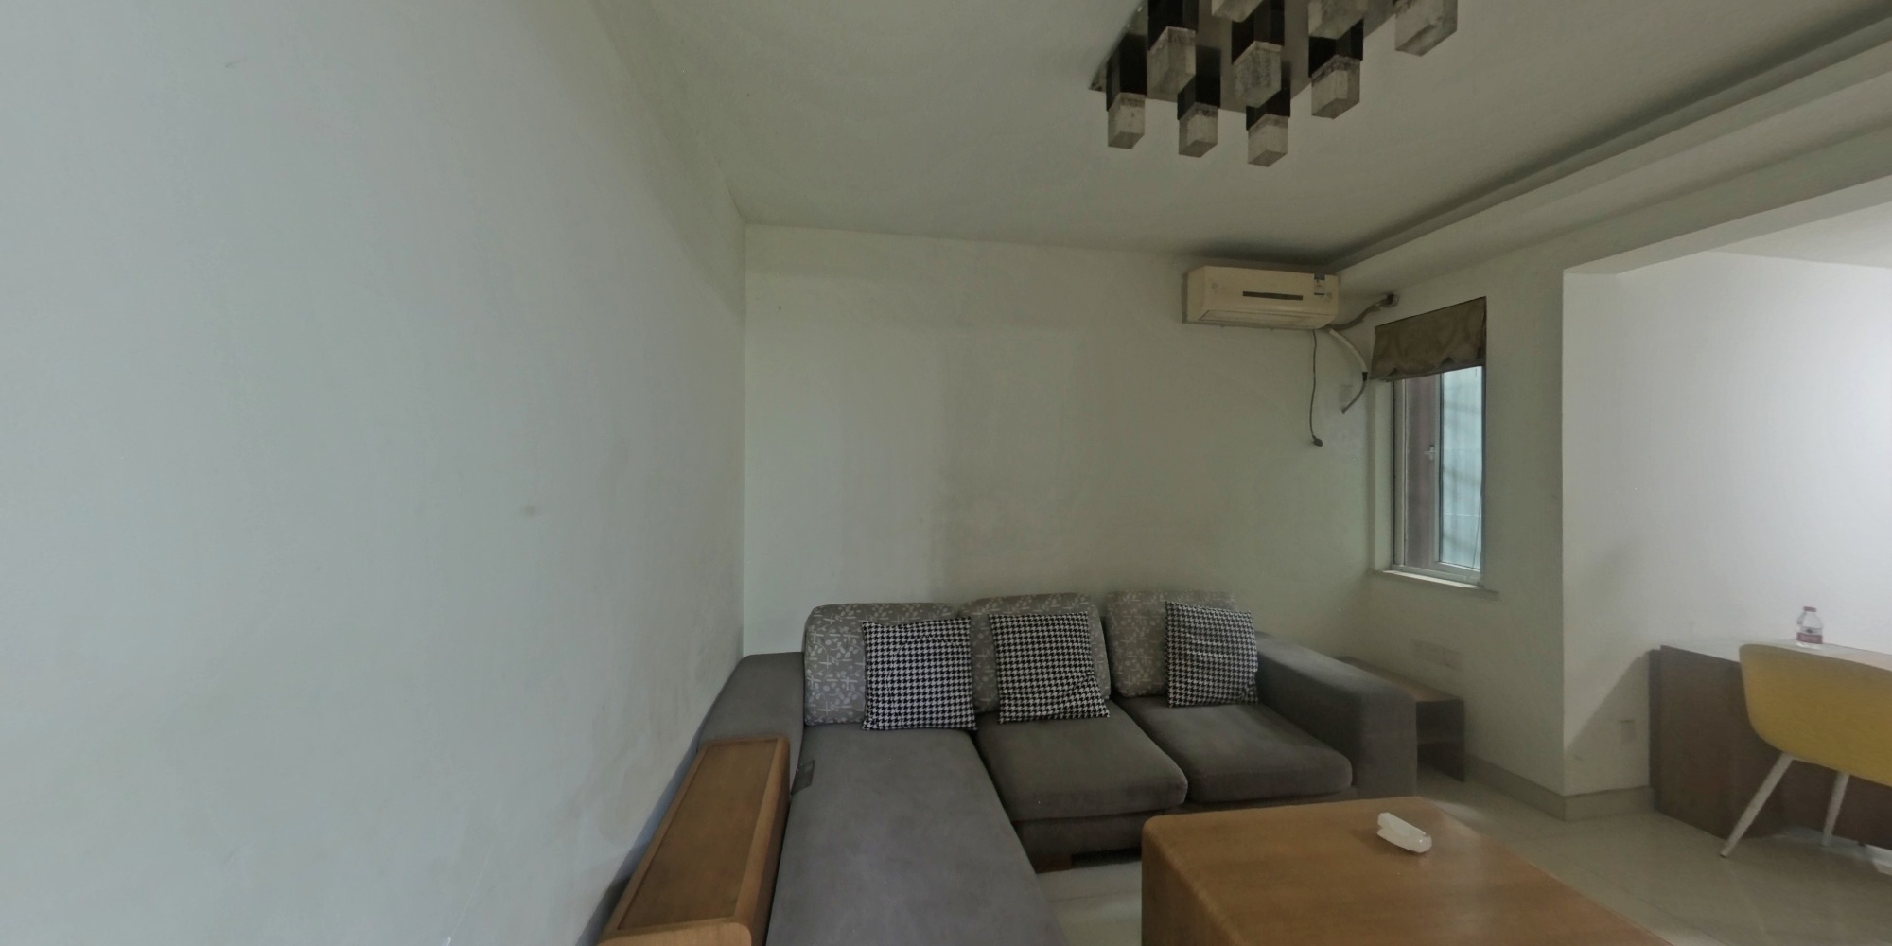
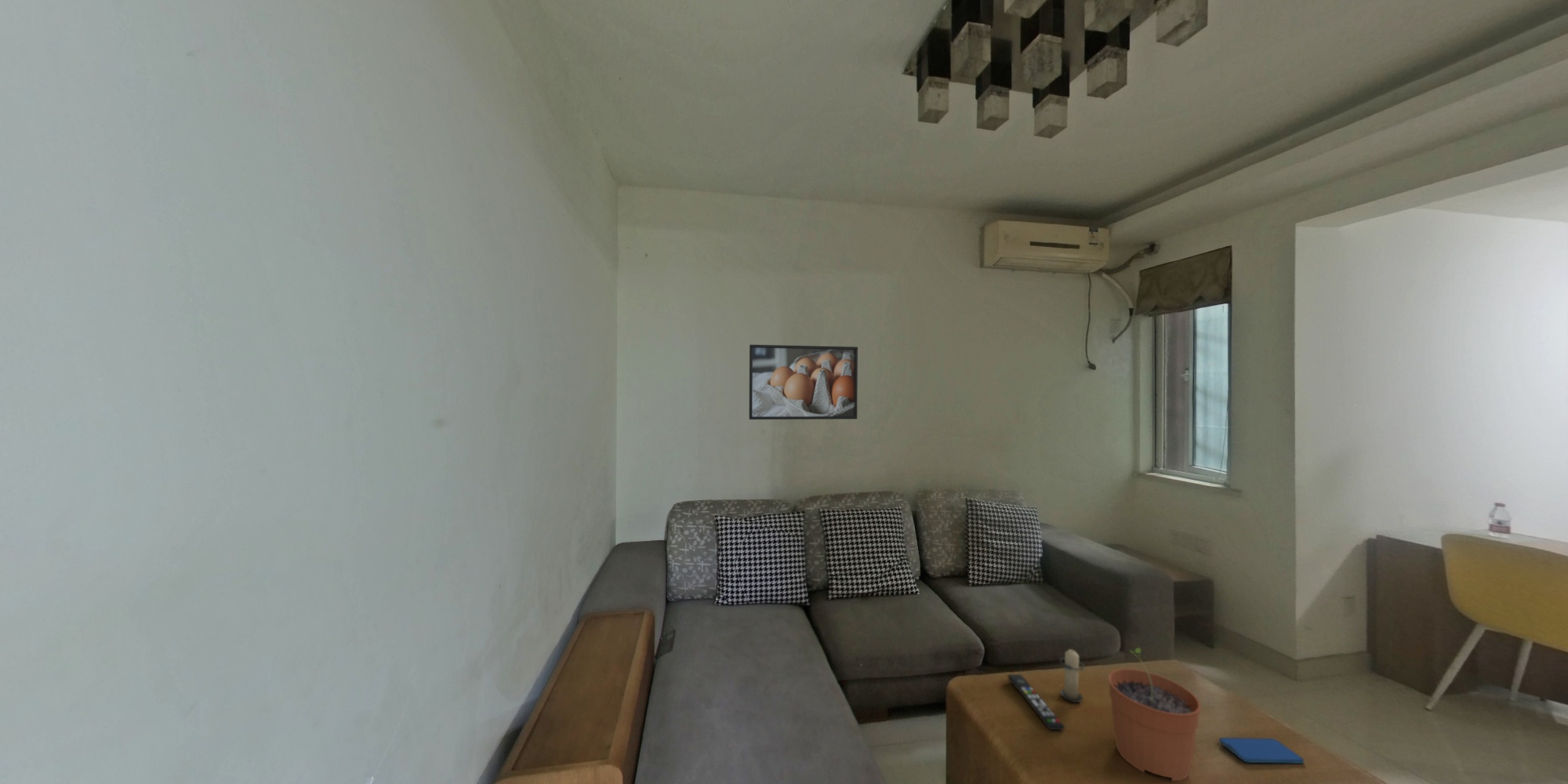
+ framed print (804, 382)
+ candle (1071, 672)
+ plant pot (1152, 706)
+ remote control (1033, 699)
+ smartphone (1260, 750)
